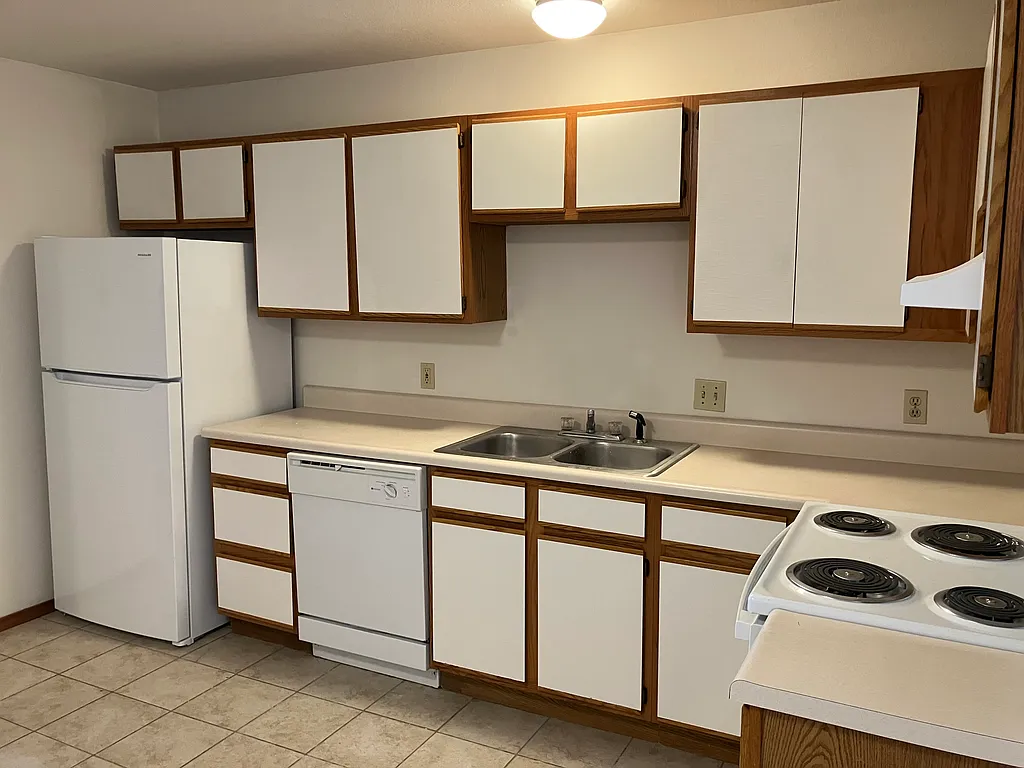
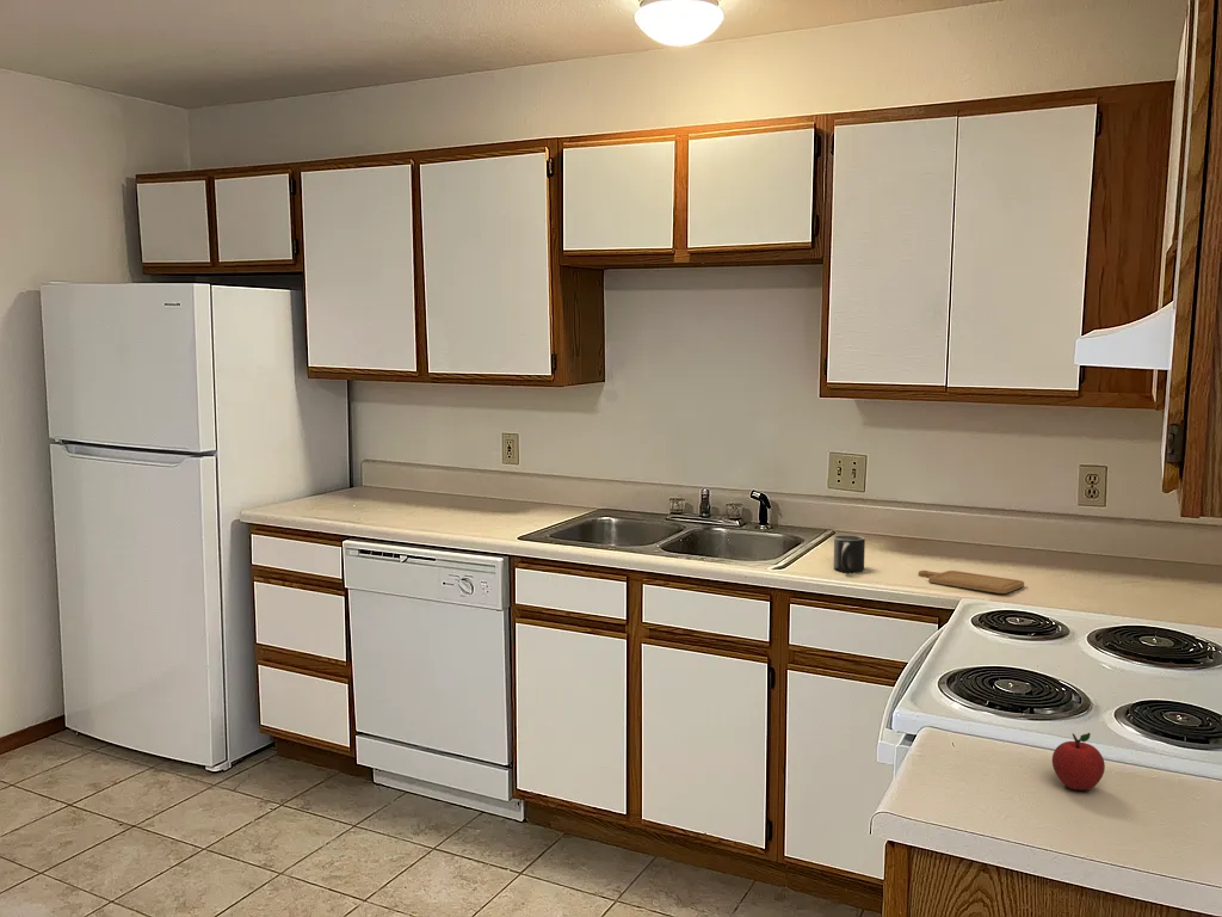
+ mug (846, 554)
+ chopping board (965, 579)
+ apple (1078, 758)
